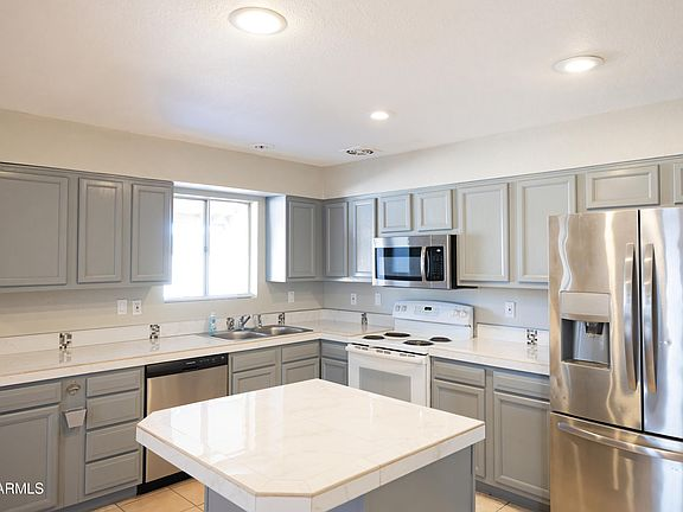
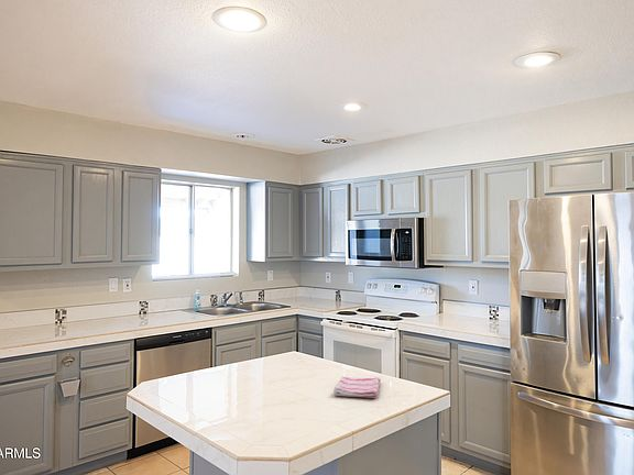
+ dish towel (358, 385)
